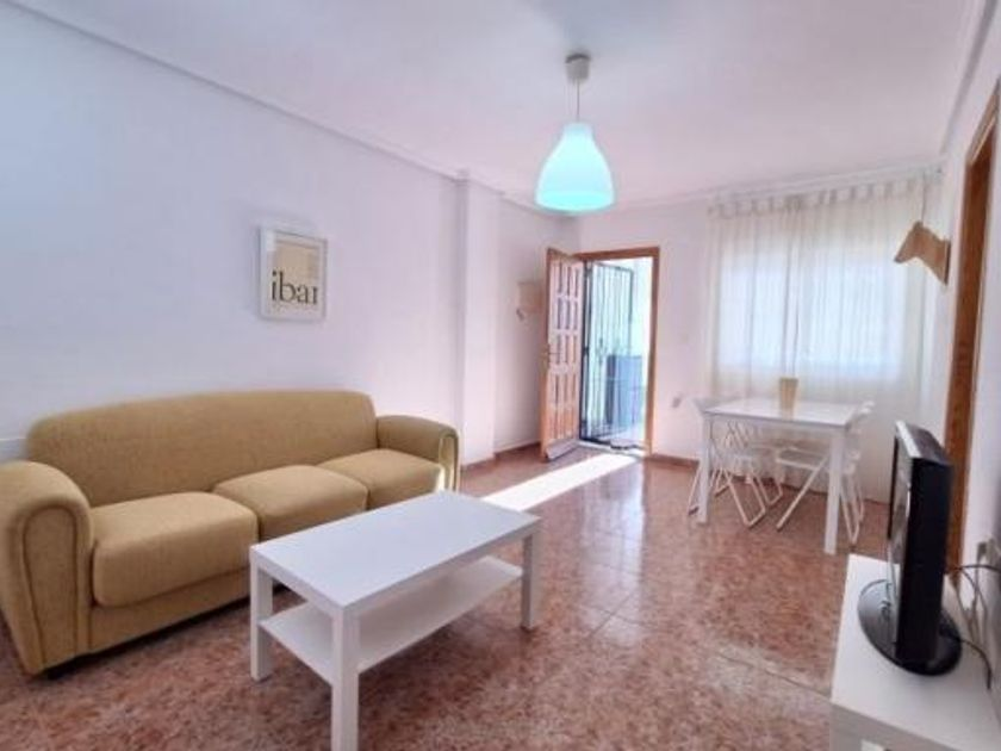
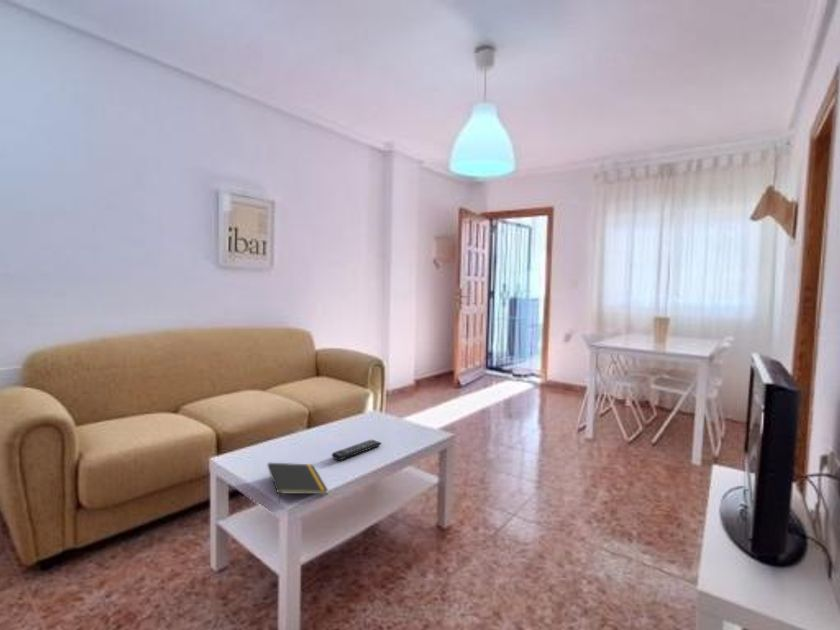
+ remote control (357, 449)
+ notepad (296, 477)
